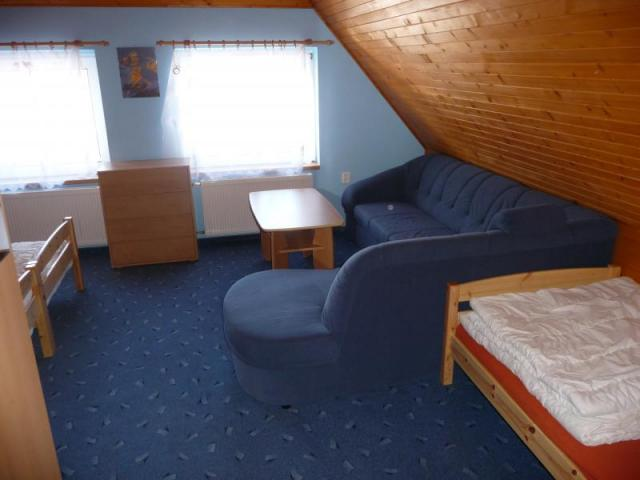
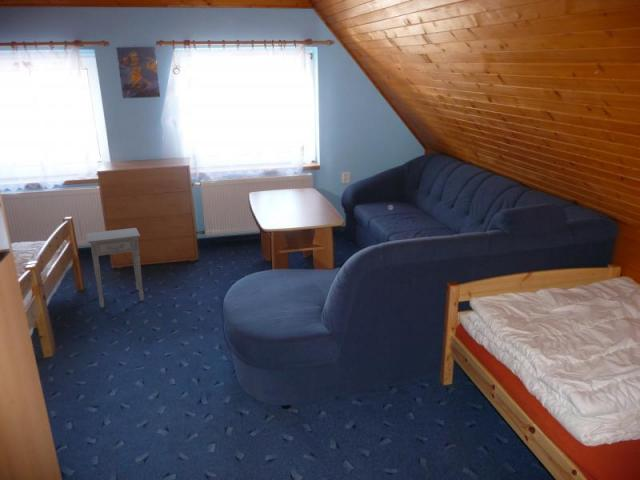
+ nightstand (115, 253)
